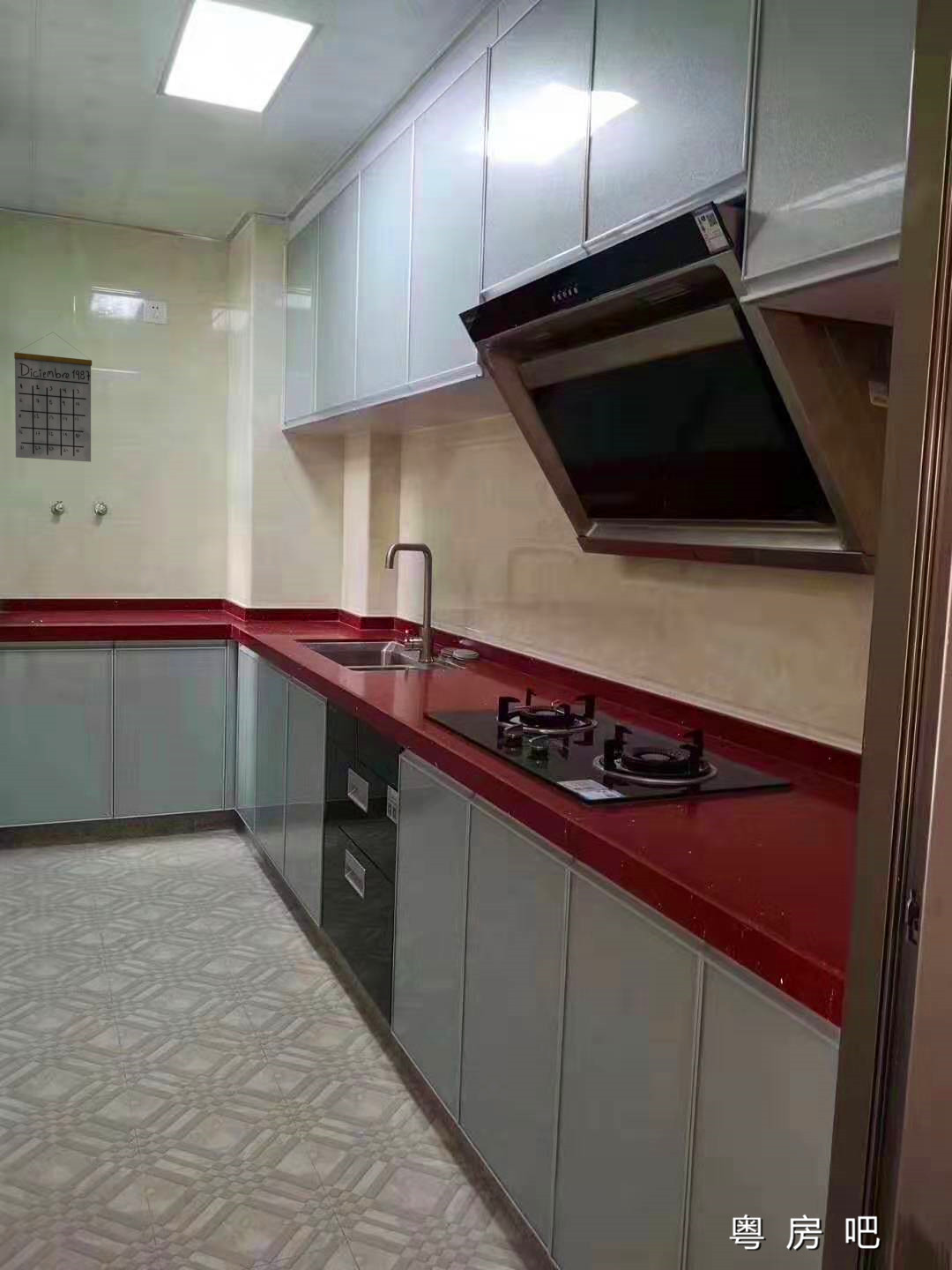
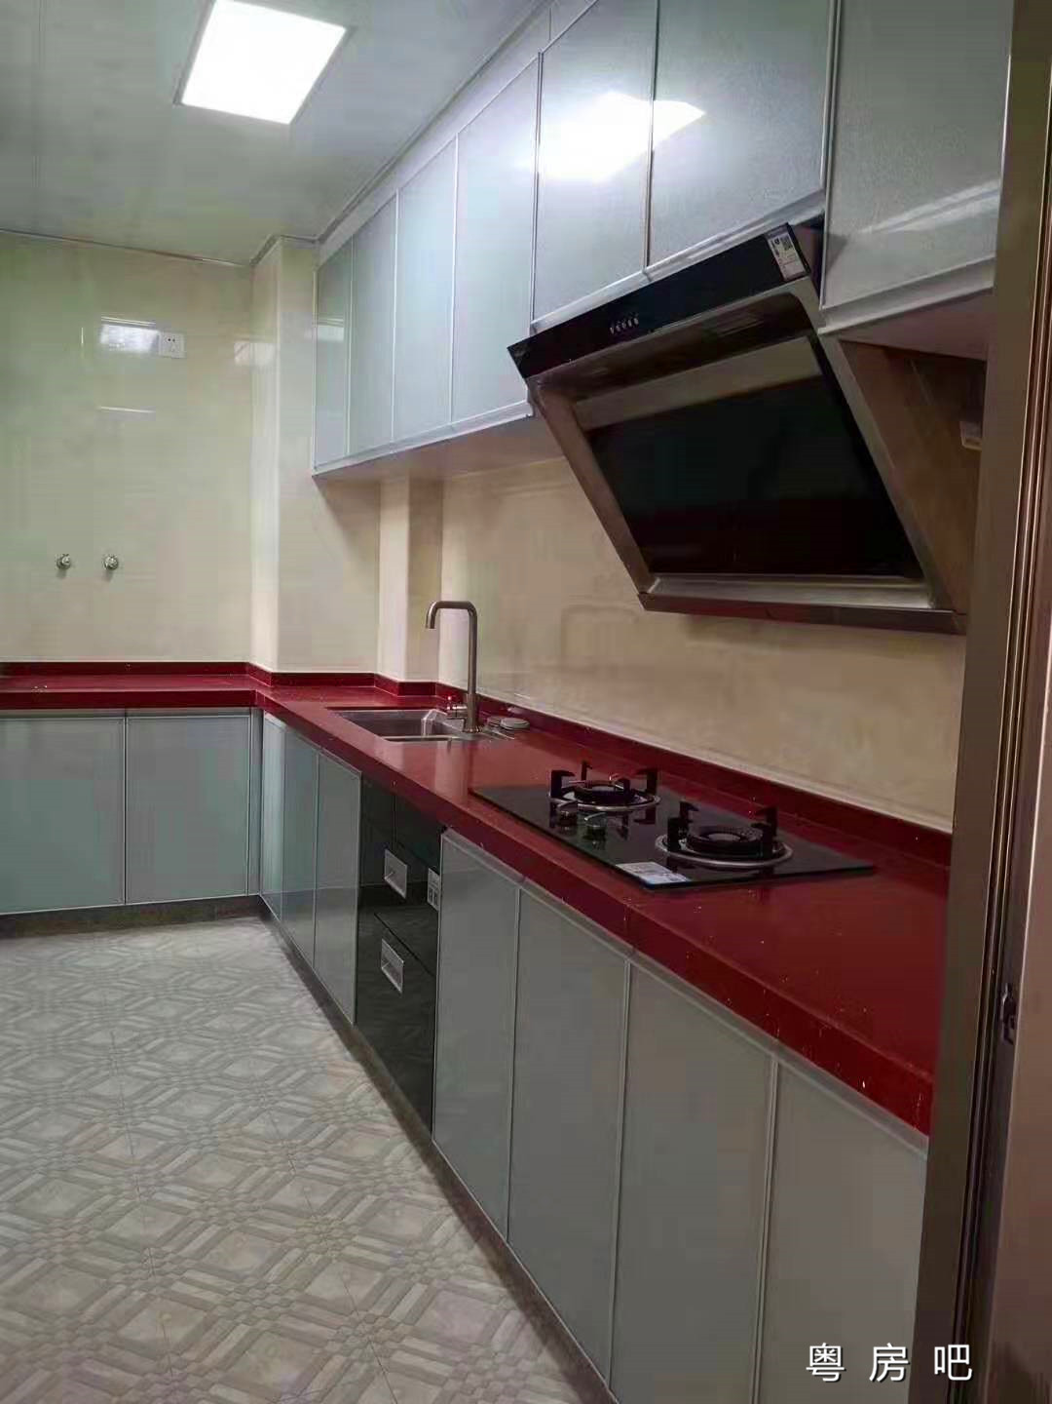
- calendar (54, 395)
